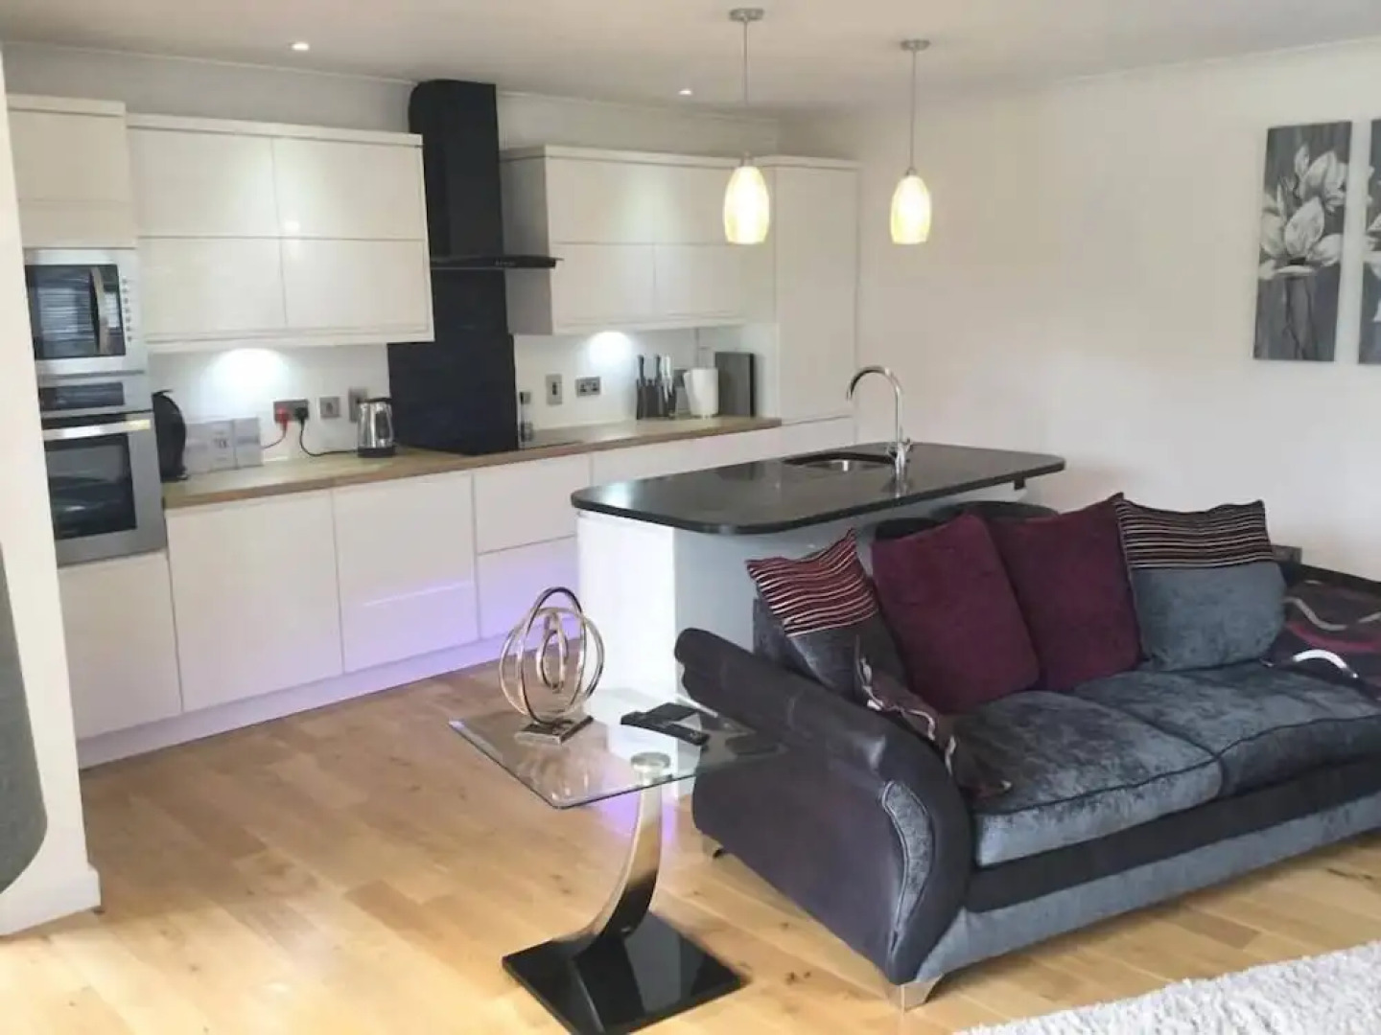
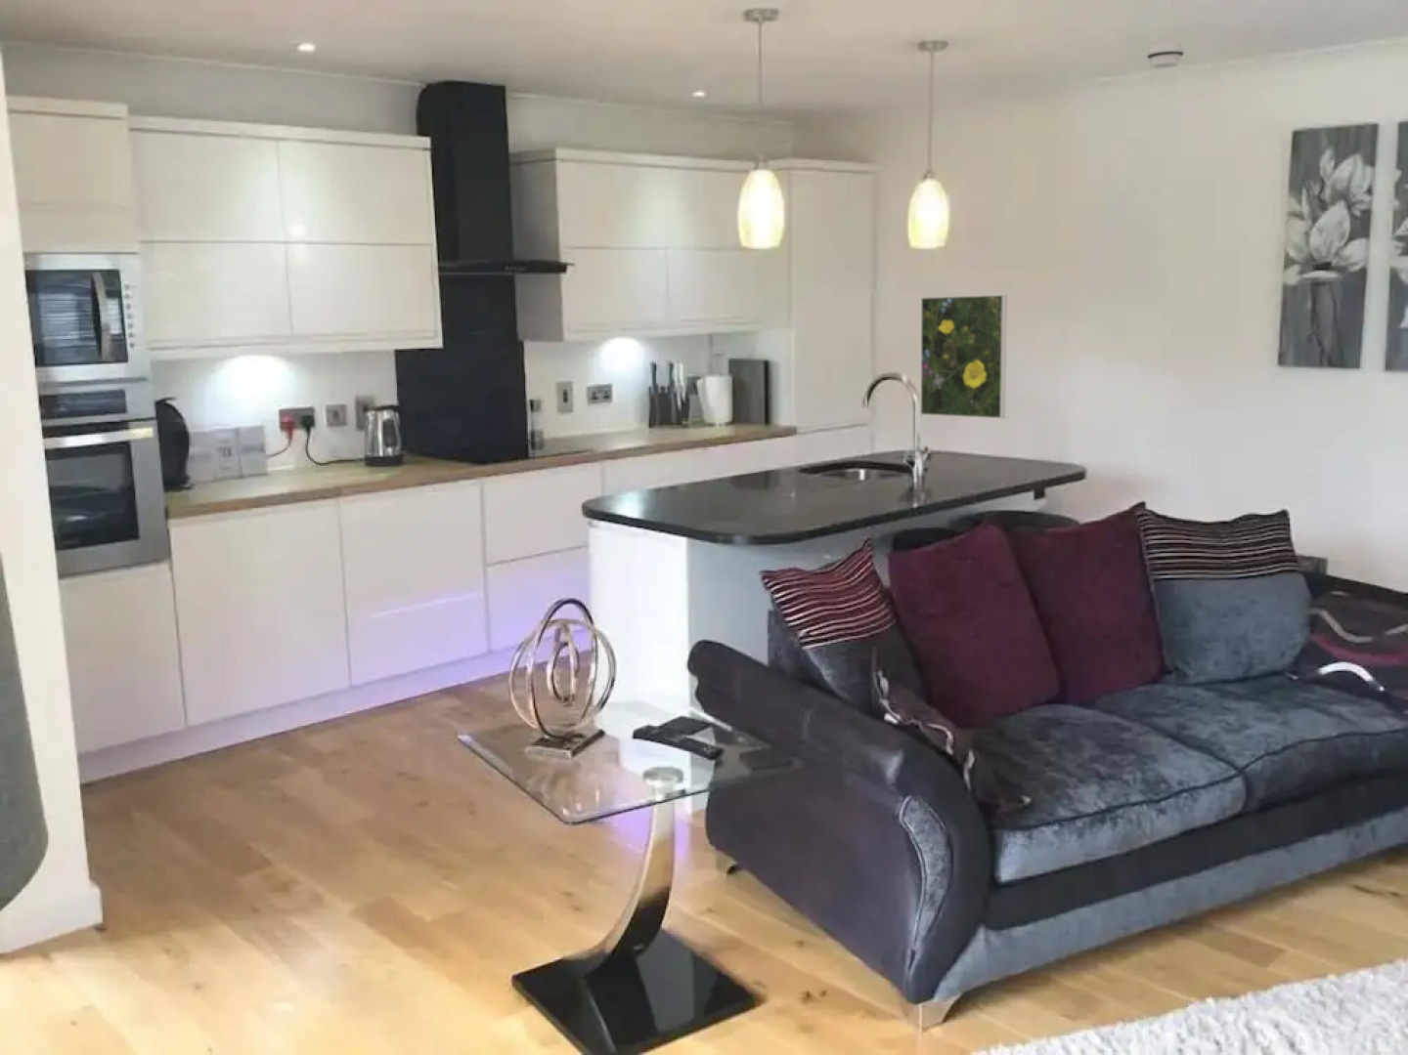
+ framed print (962, 357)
+ smoke detector (1164, 54)
